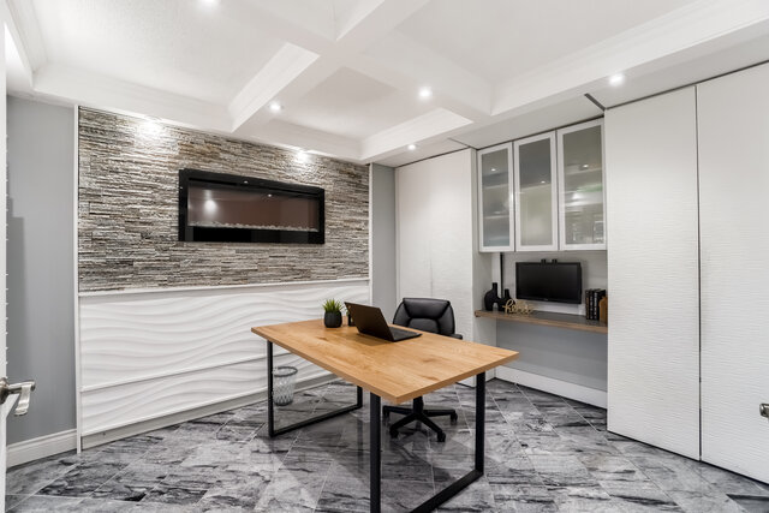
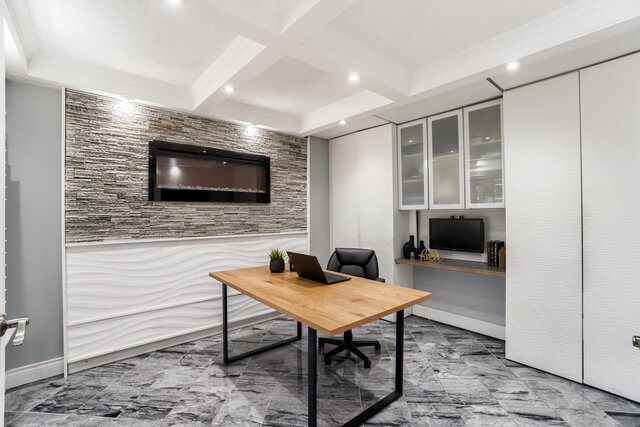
- wastebasket (284, 386)
